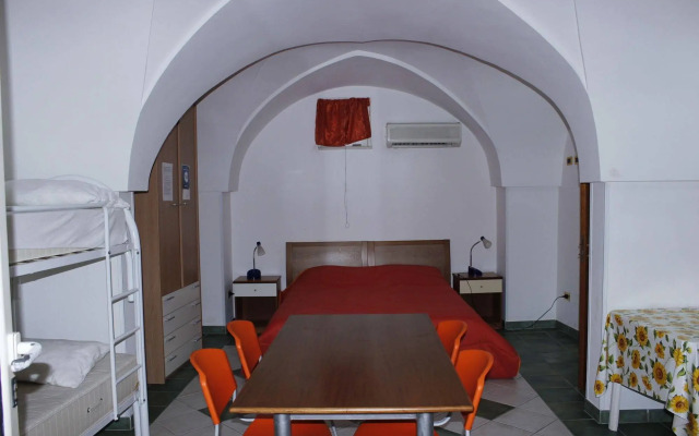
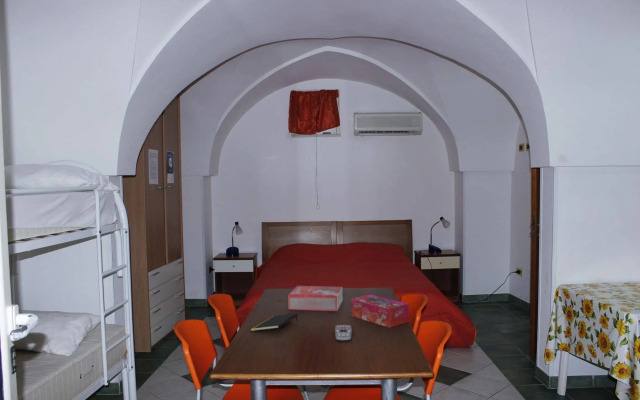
+ remote control (343, 333)
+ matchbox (316, 297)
+ notepad (274, 321)
+ tissue box (379, 310)
